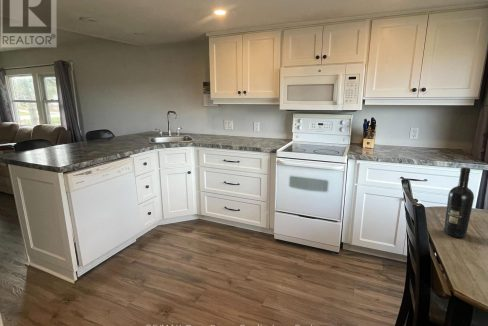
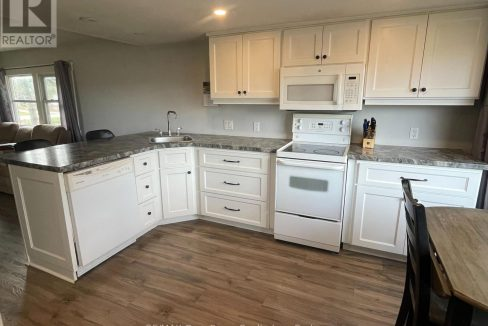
- wine bottle (460, 201)
